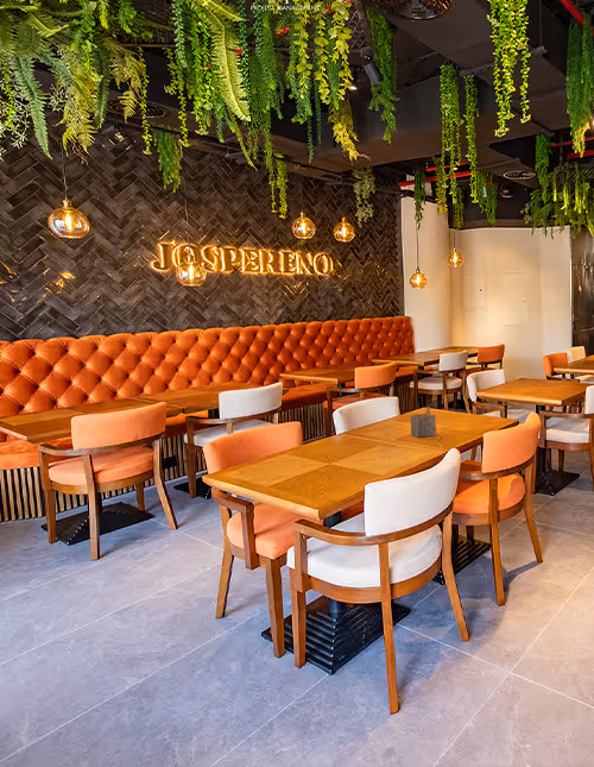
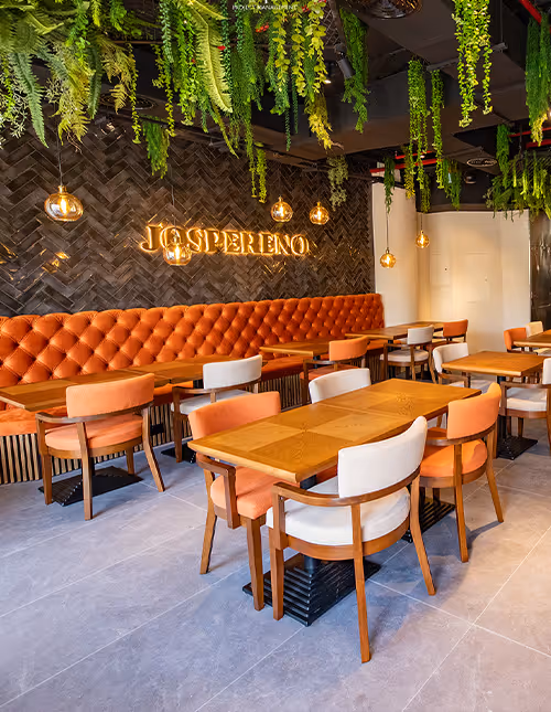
- napkin holder (423, 421)
